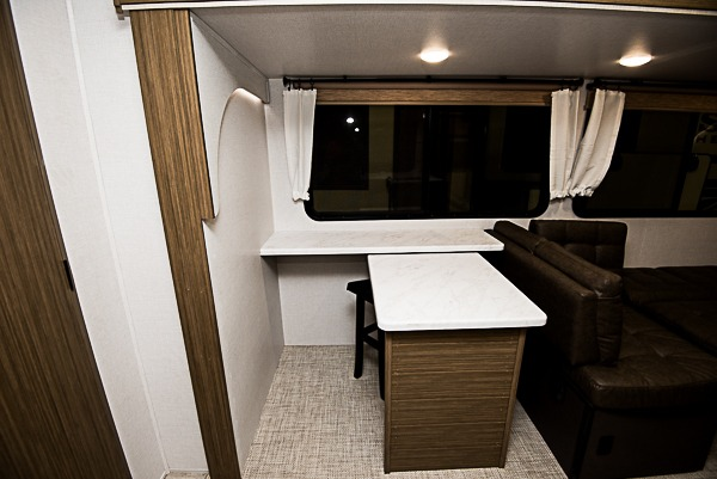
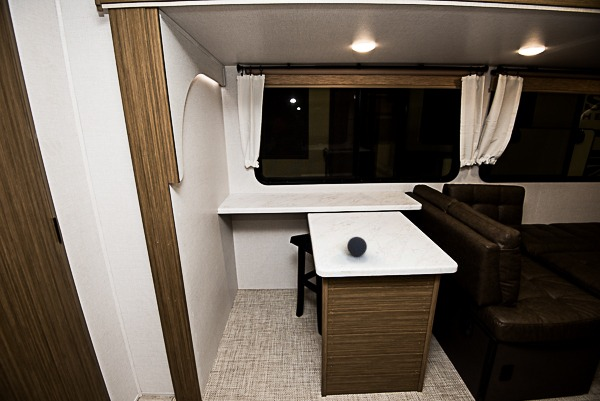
+ decorative ball (357, 246)
